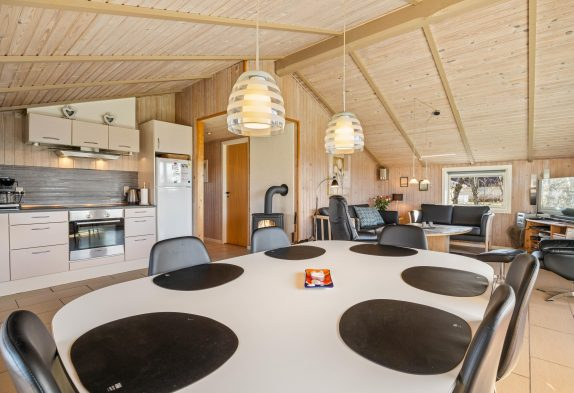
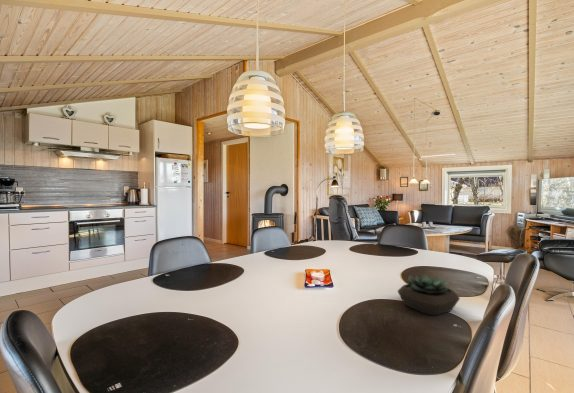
+ succulent plant (427, 292)
